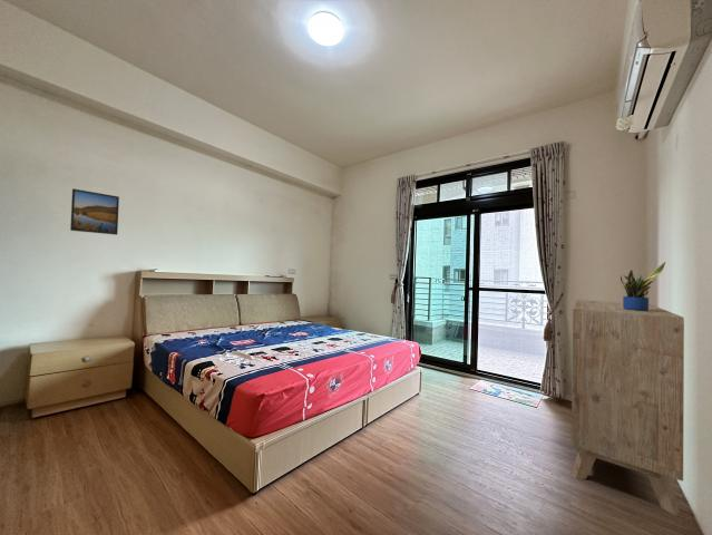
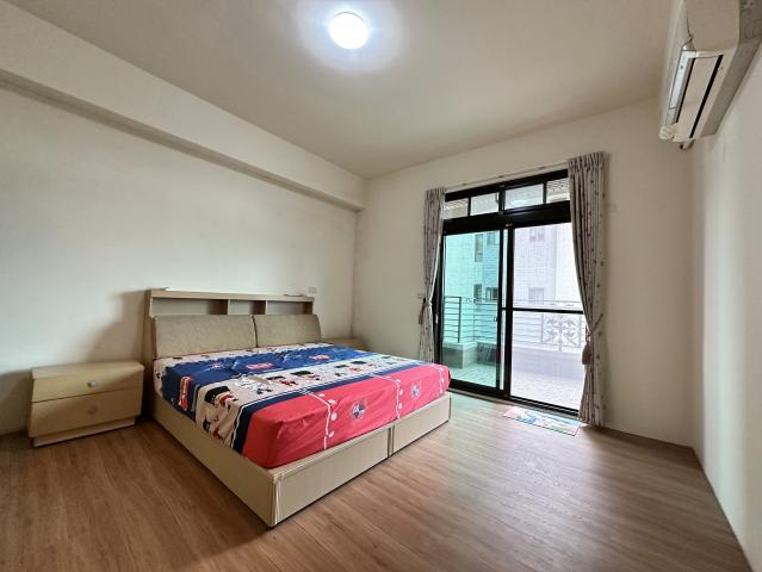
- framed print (96, 212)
- potted plant (641, 285)
- dresser (615, 379)
